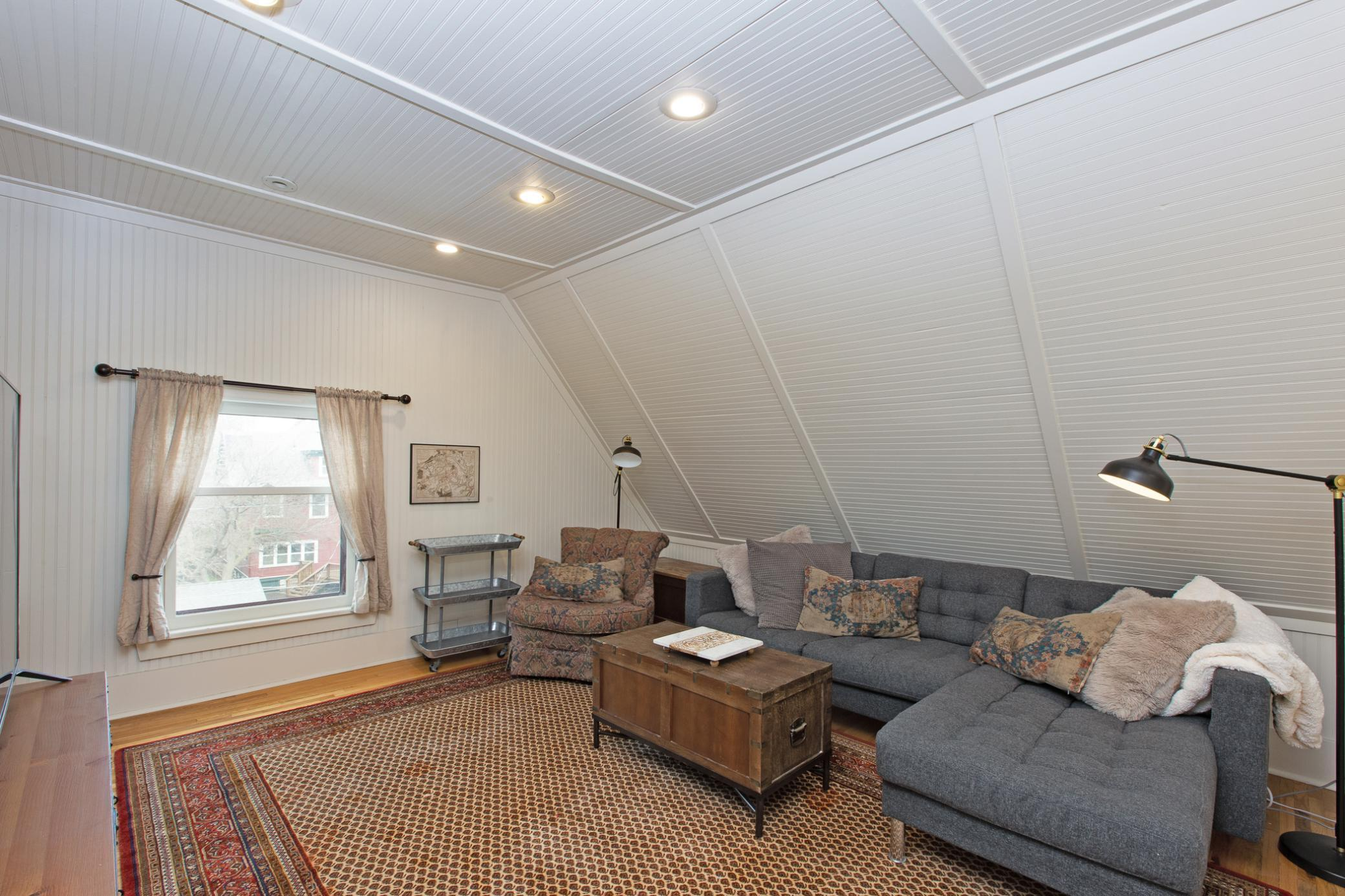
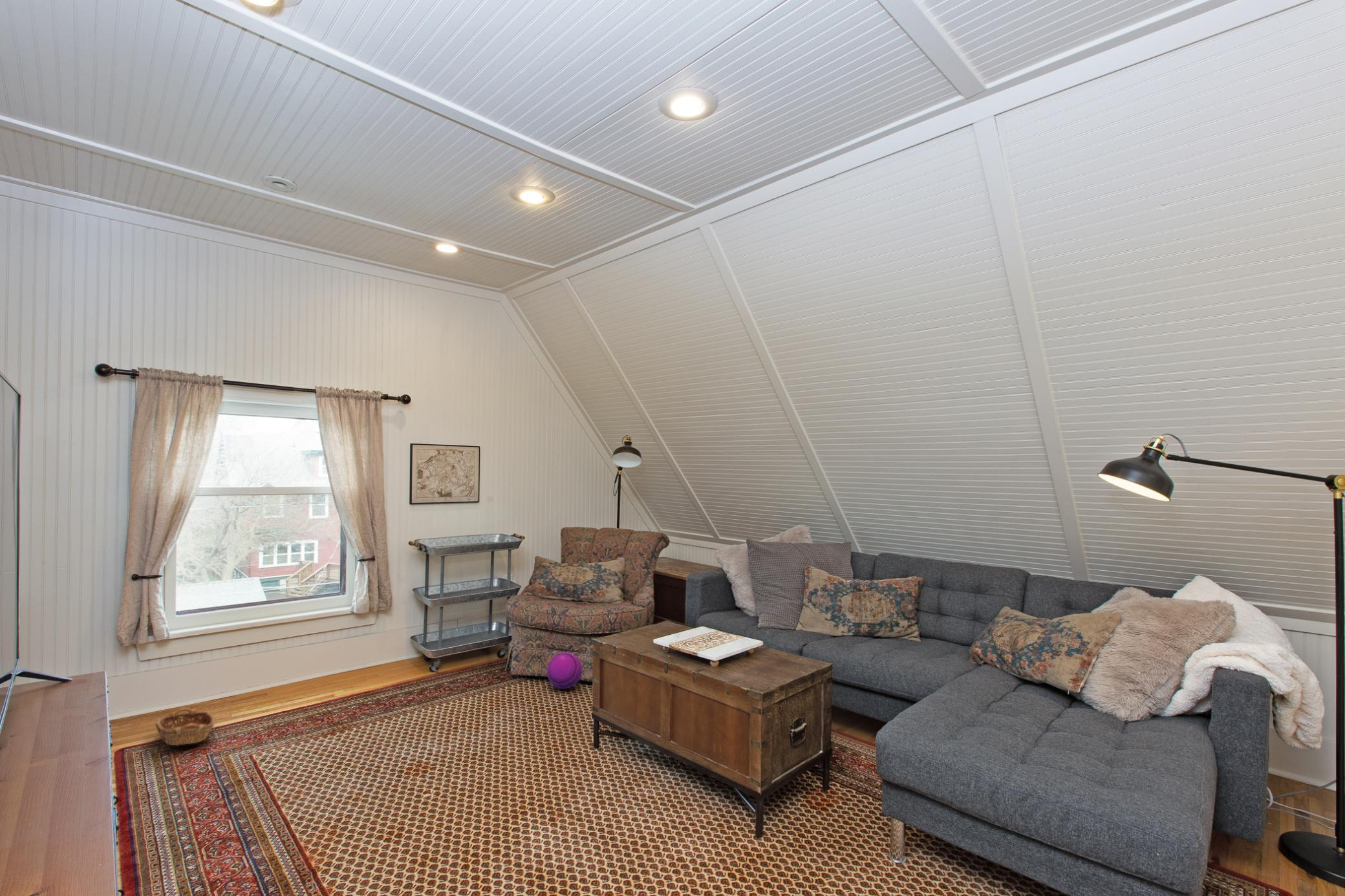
+ ball (565, 670)
+ basket (186, 722)
